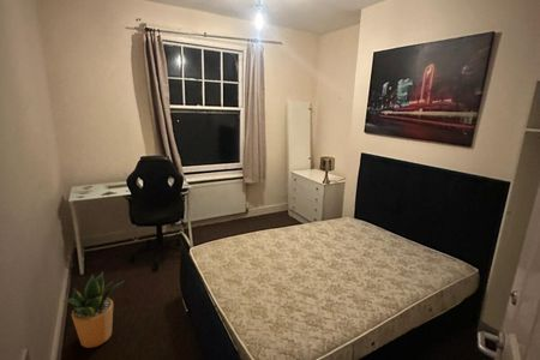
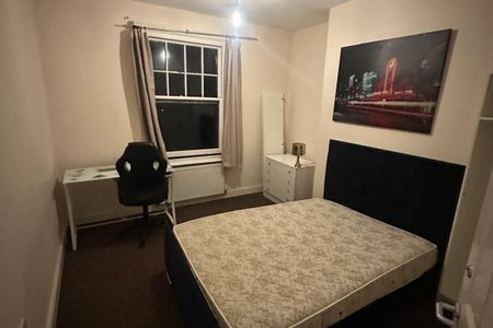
- potted plant (97, 310)
